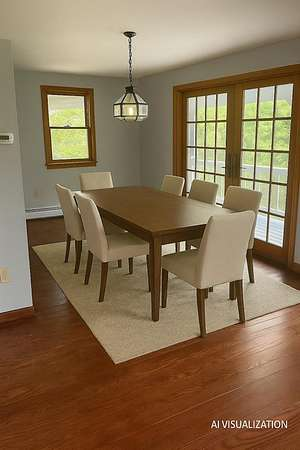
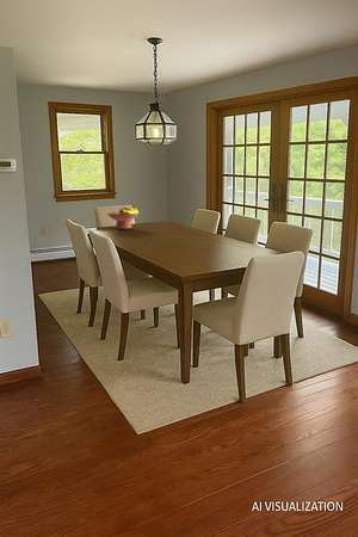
+ fruit bowl (123, 217)
